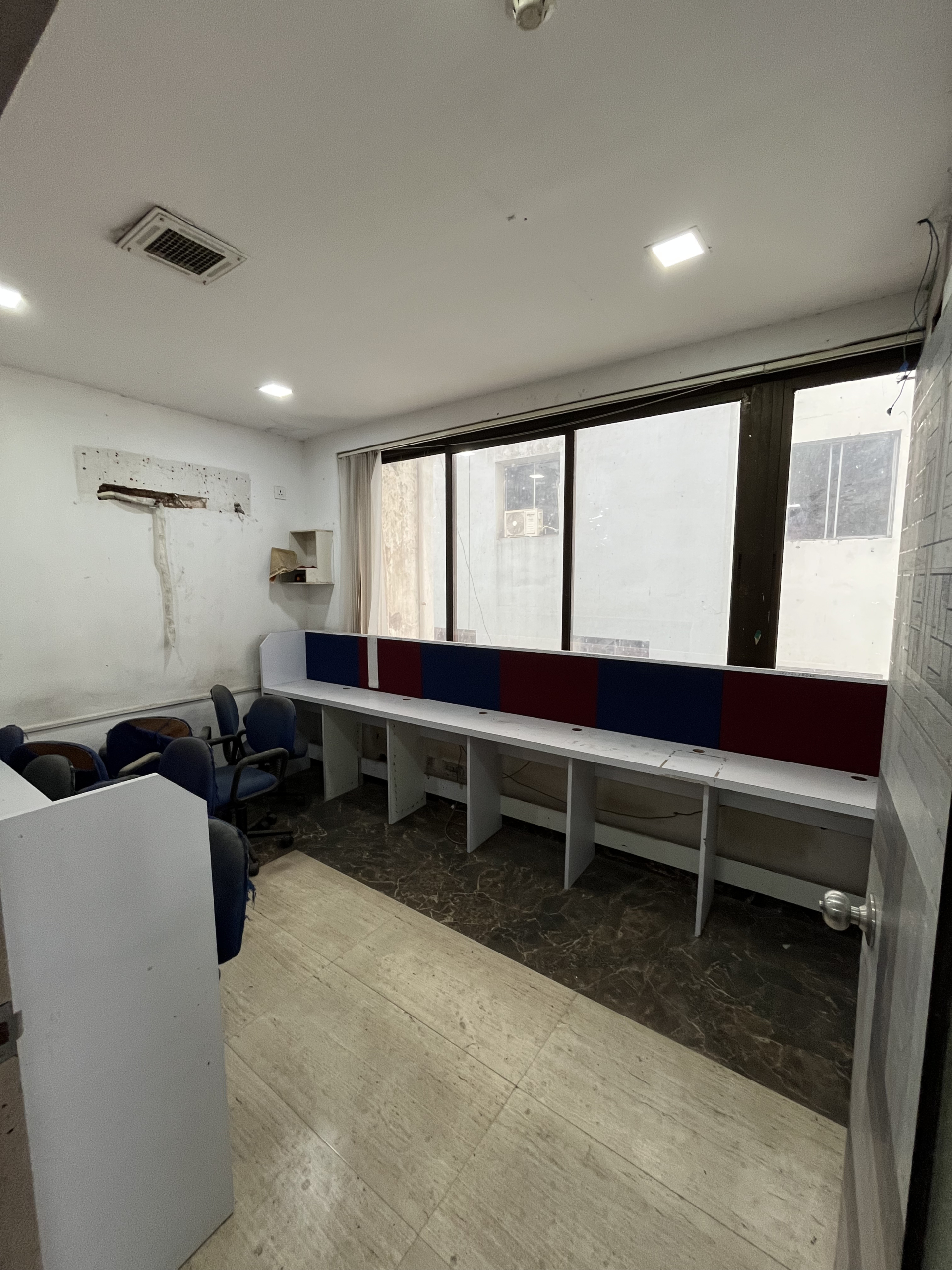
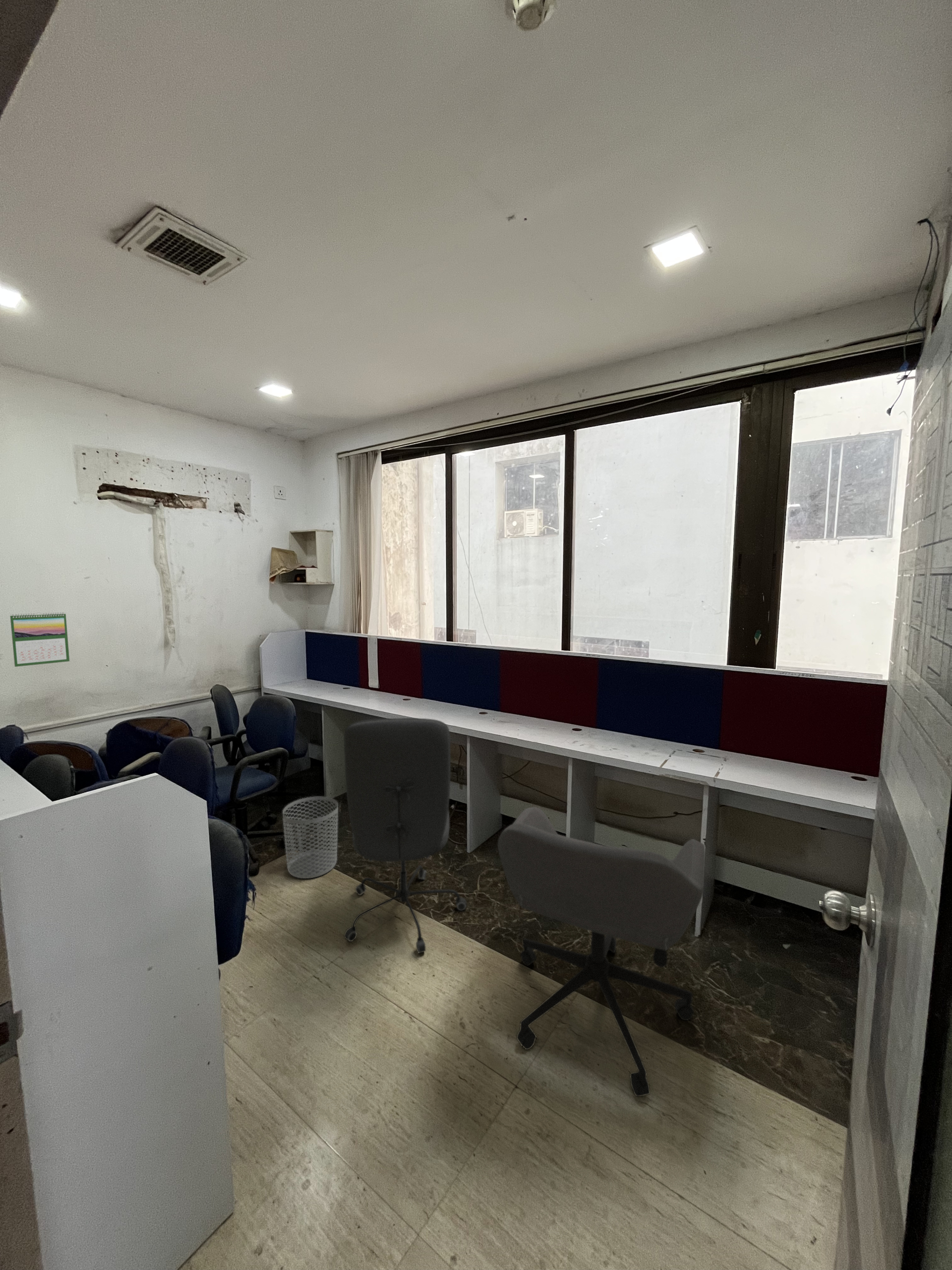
+ office chair (401, 813)
+ office chair (598, 906)
+ waste bin (311, 837)
+ calendar (41, 638)
